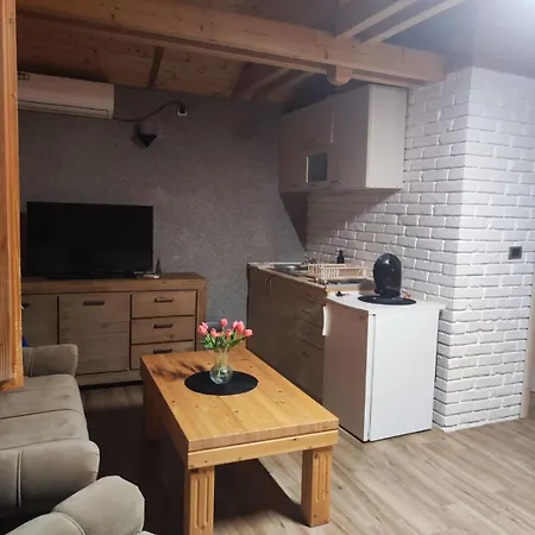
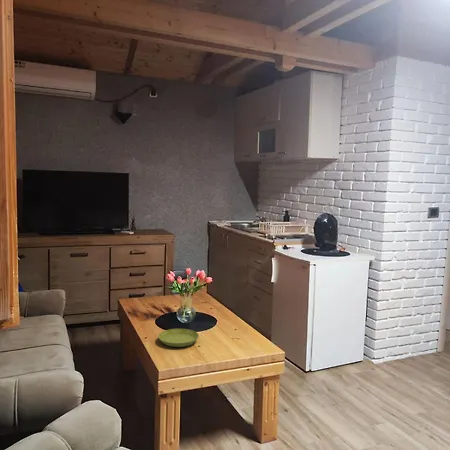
+ saucer (178, 338)
